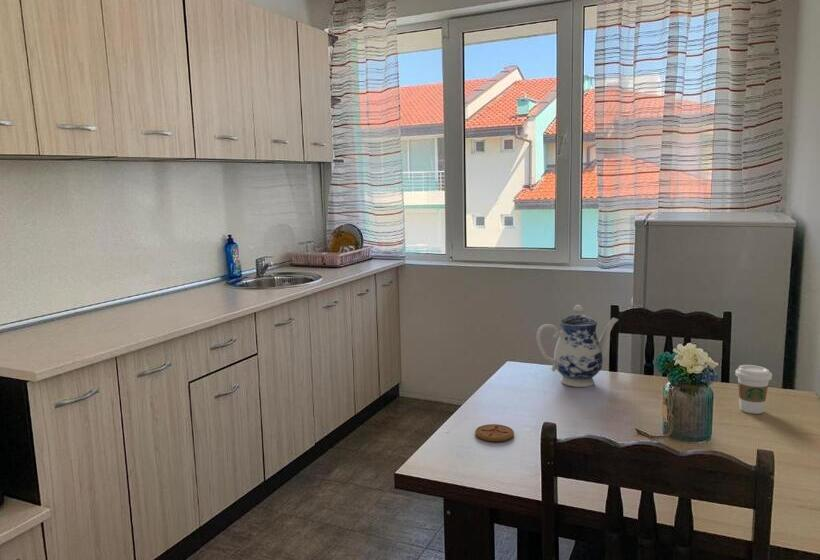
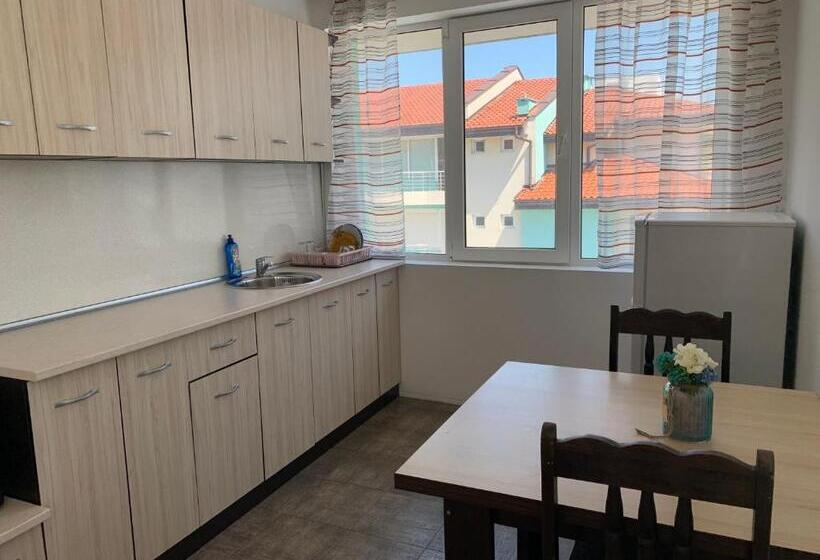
- coaster (494, 432)
- coffee cup (752, 389)
- teapot (577, 343)
